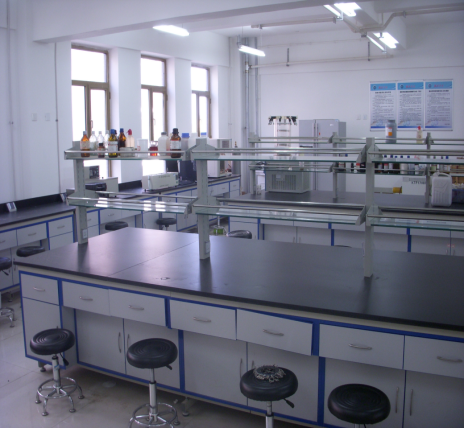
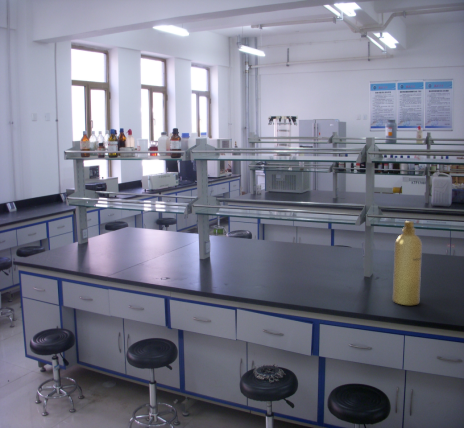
+ spray bottle (408, 261)
